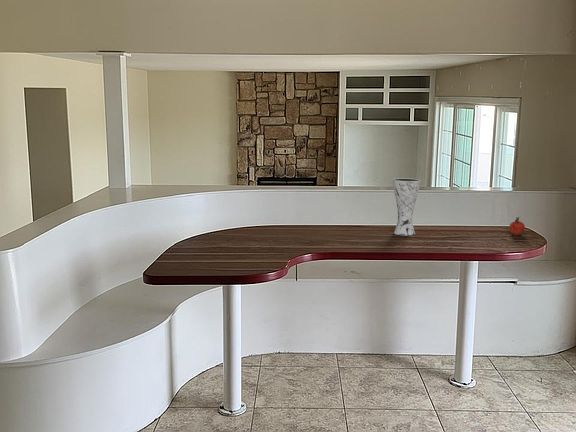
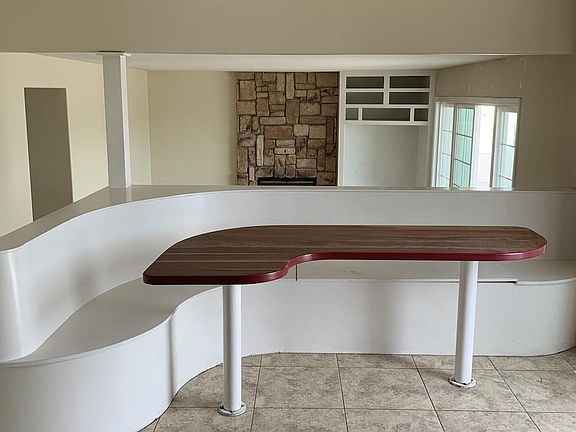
- fruit (517, 226)
- vase (405, 206)
